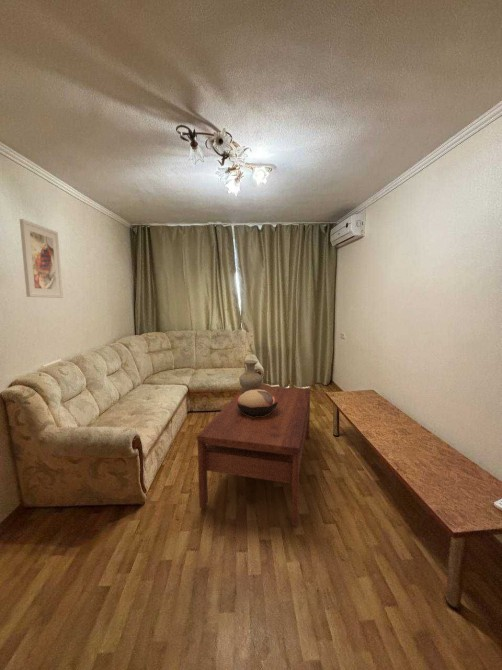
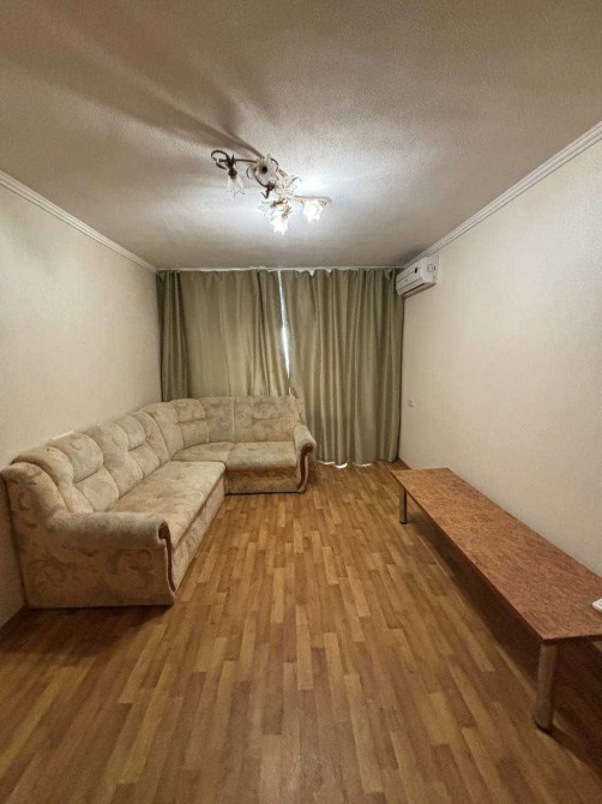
- decorative bowl (256, 400)
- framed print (43, 262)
- coffee table (265, 436)
- vase (250, 376)
